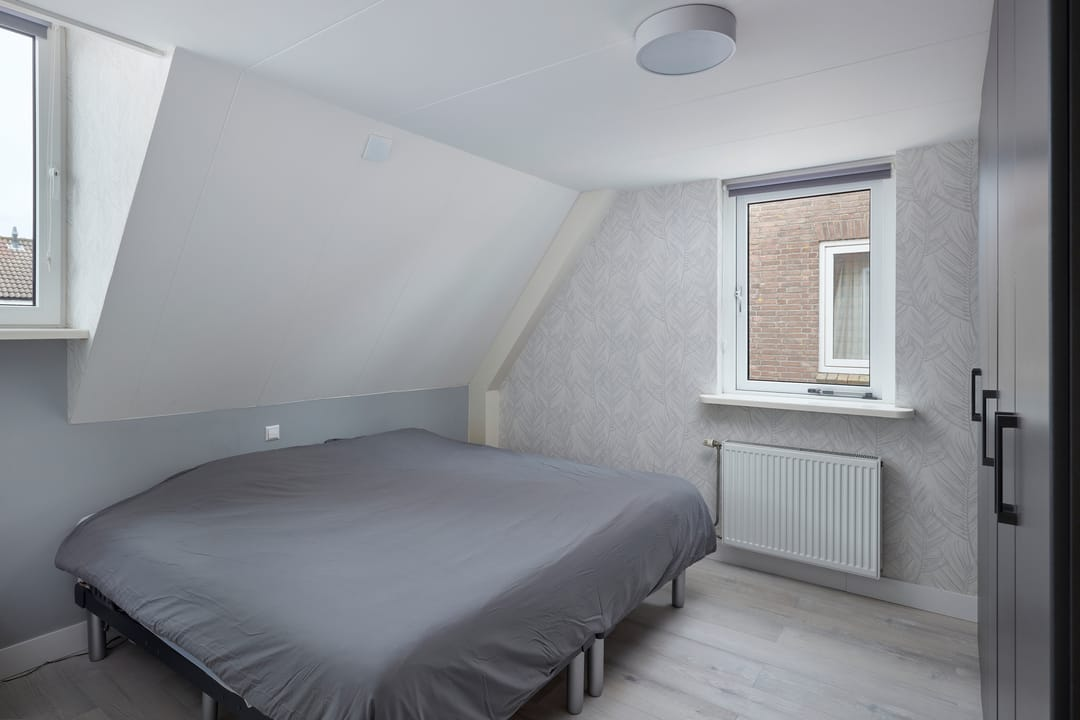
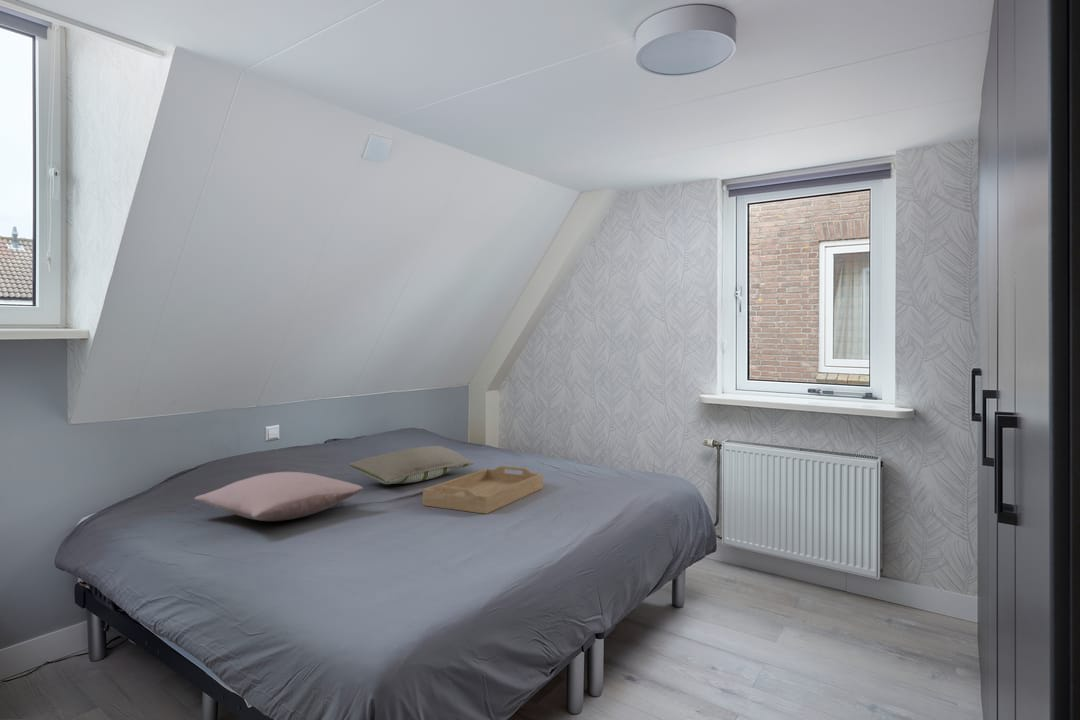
+ serving tray (486, 486)
+ pillow (414, 464)
+ pillow (280, 494)
